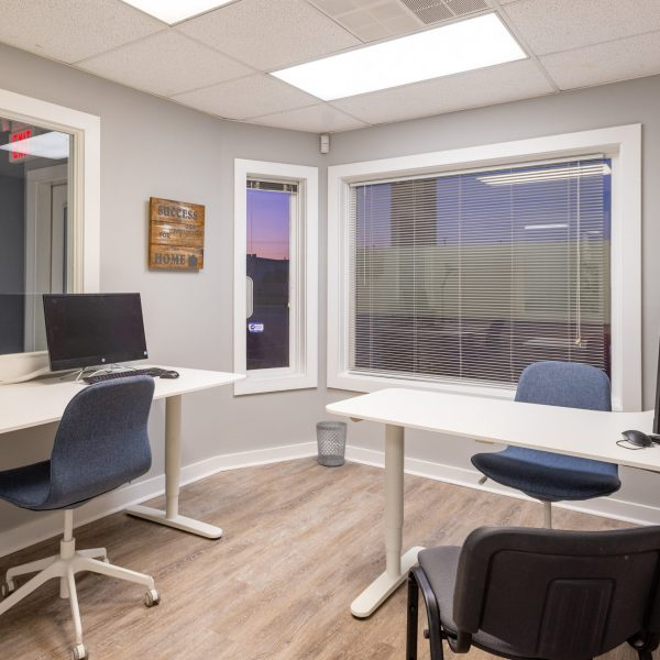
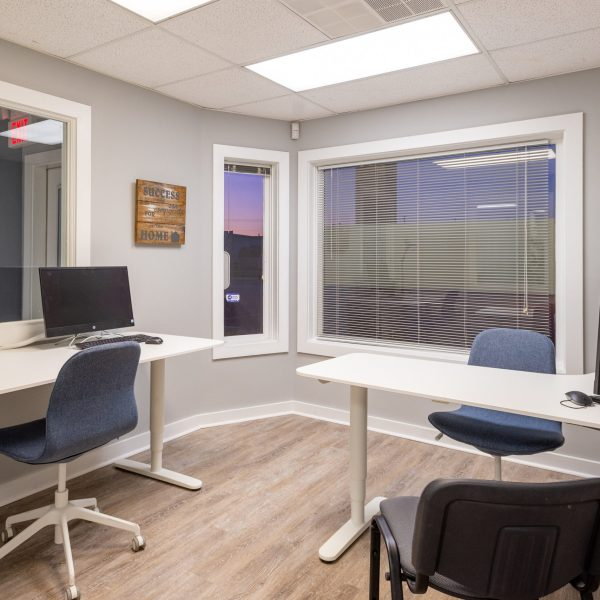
- wastebasket (331, 442)
